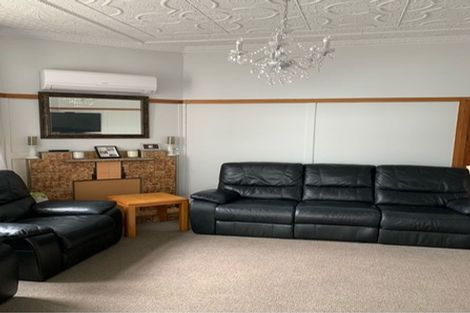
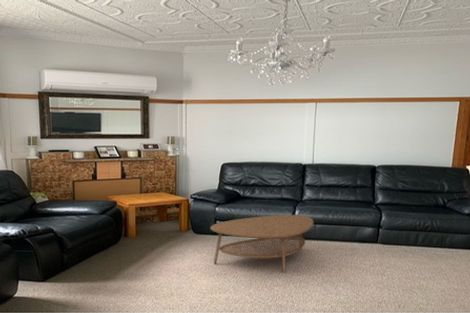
+ coffee table (269, 243)
